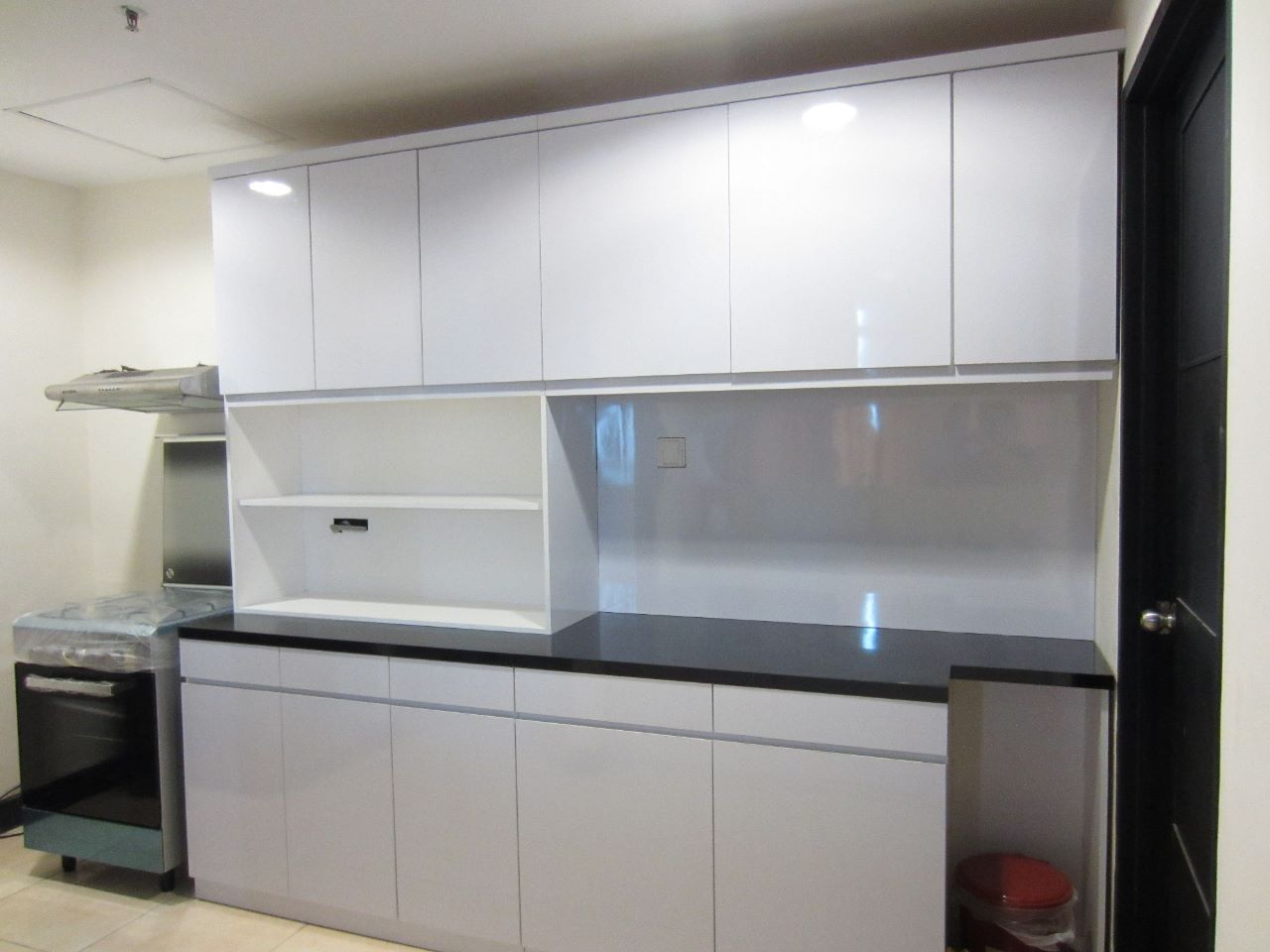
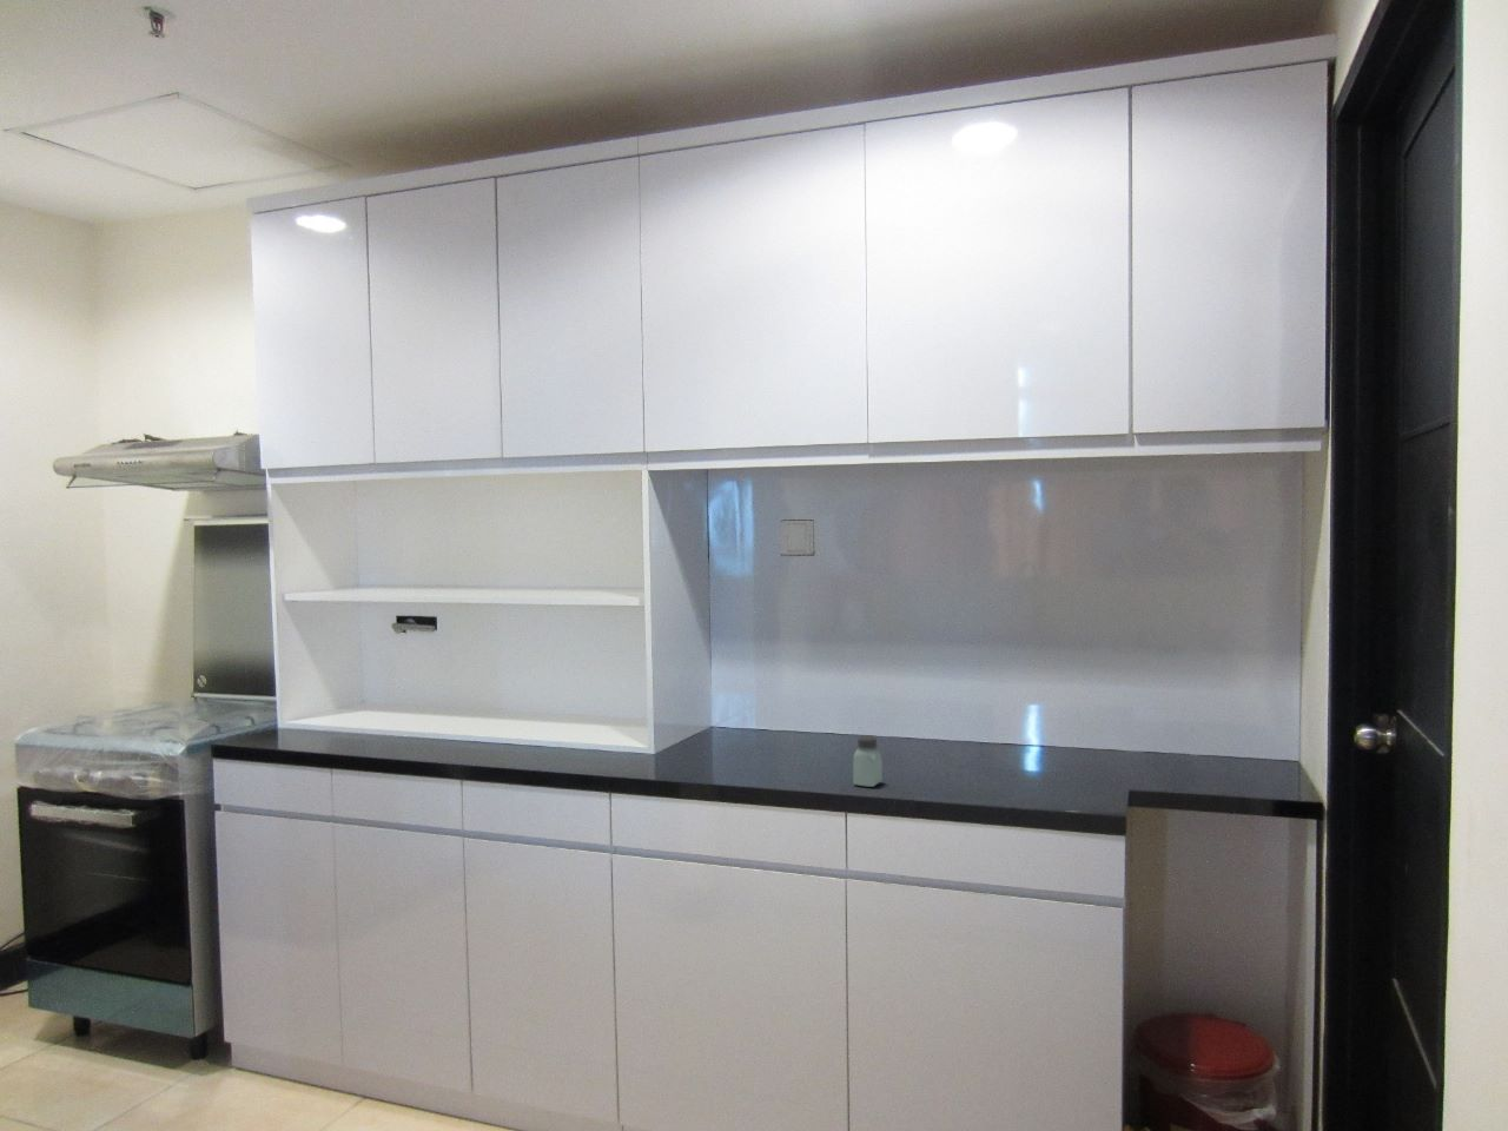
+ saltshaker (867, 760)
